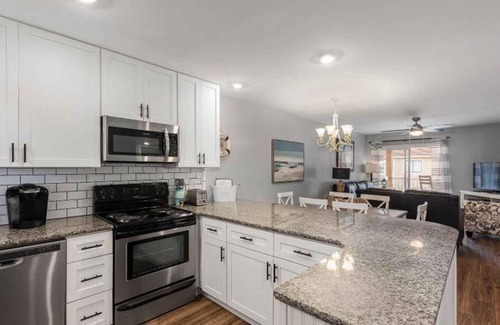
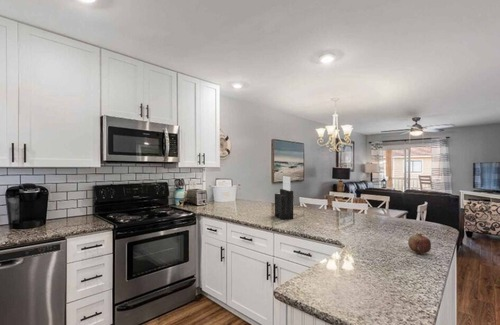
+ knife block (282, 196)
+ fruit (419, 243)
